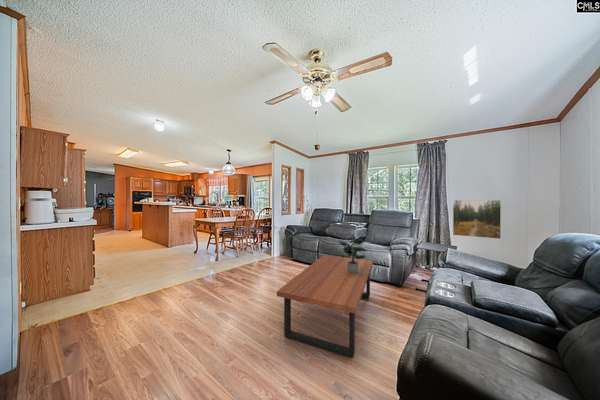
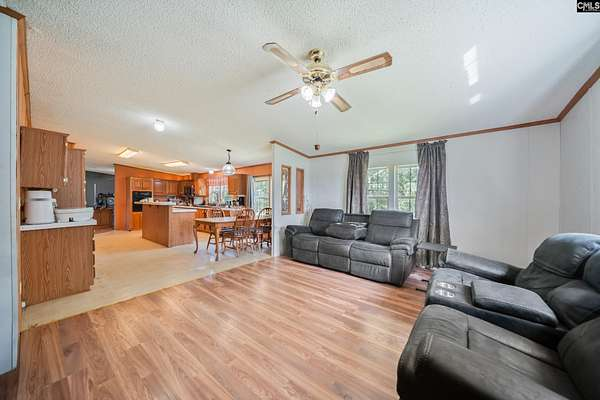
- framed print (475, 218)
- potted plant (354, 255)
- coffee table (334, 293)
